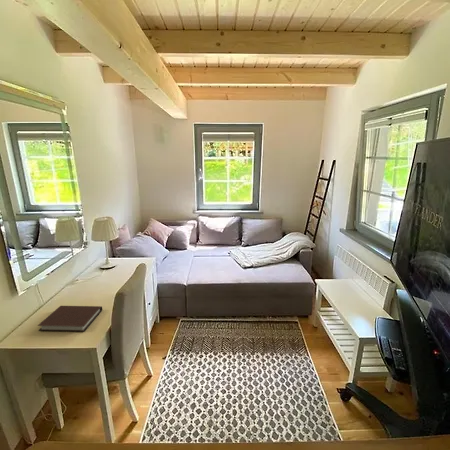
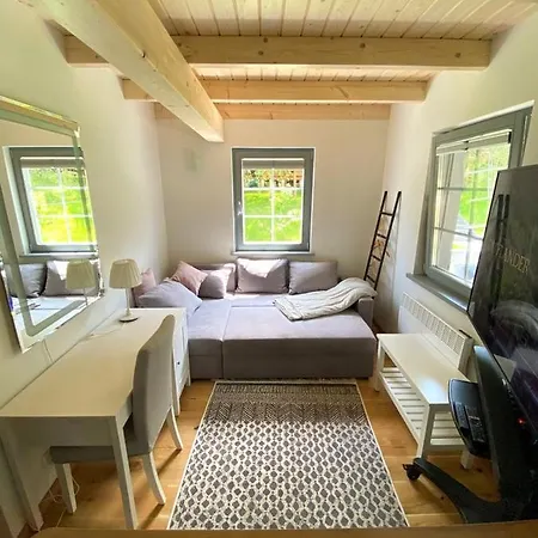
- notebook (72, 317)
